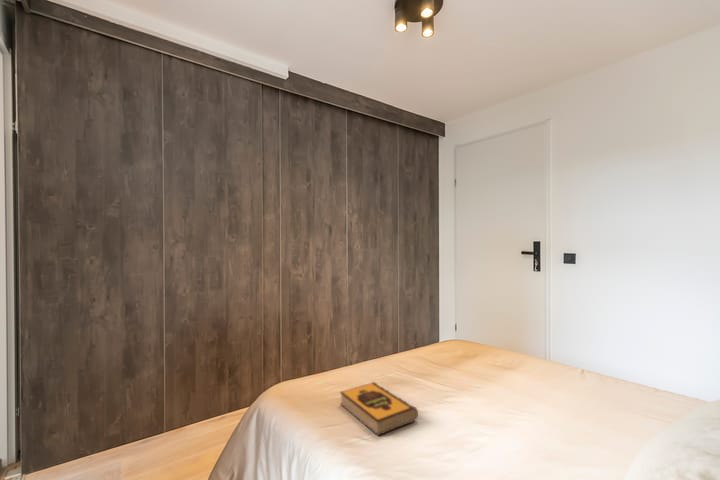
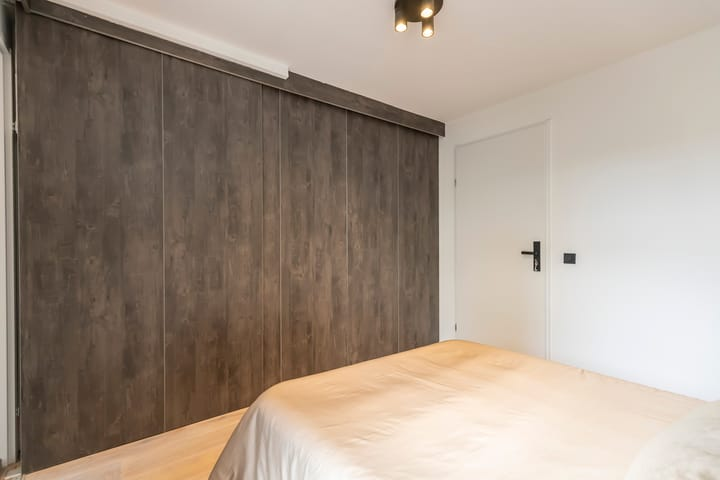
- hardback book (377, 404)
